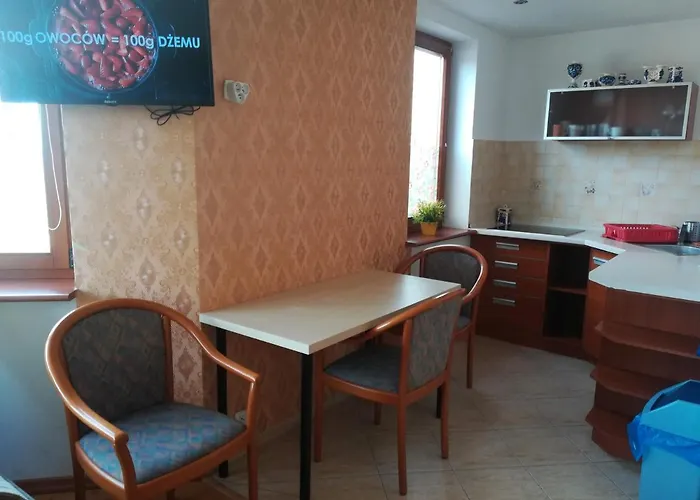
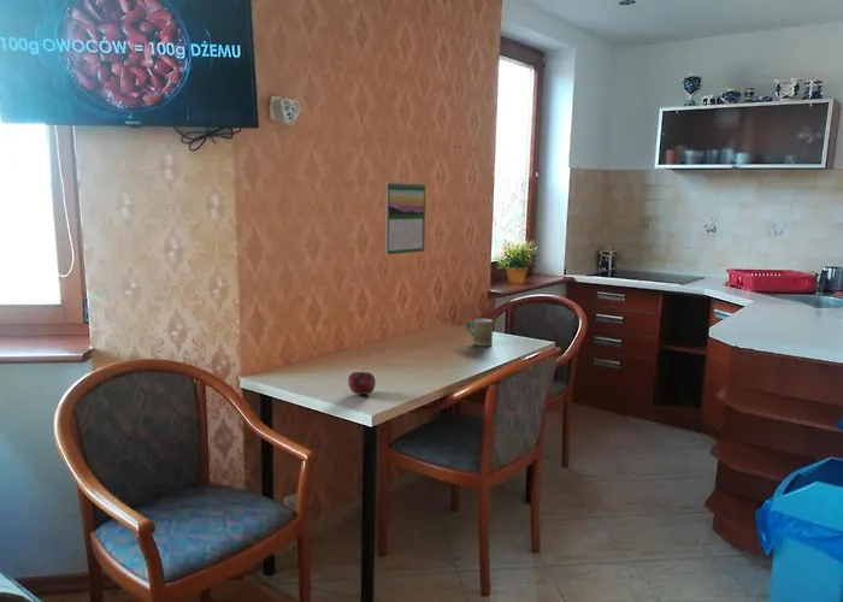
+ mug (478, 331)
+ apple (361, 380)
+ calendar (406, 217)
